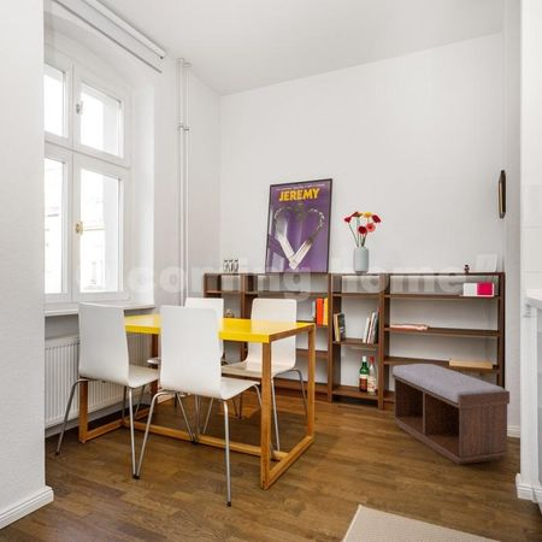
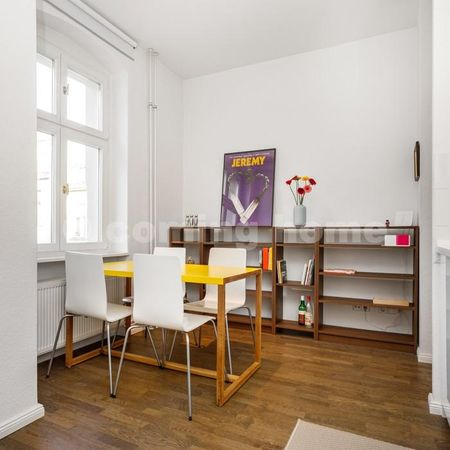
- bench (443, 407)
